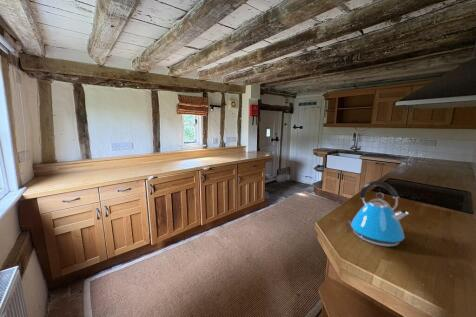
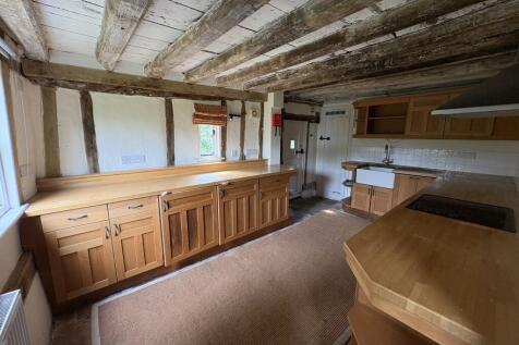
- kettle (376, 208)
